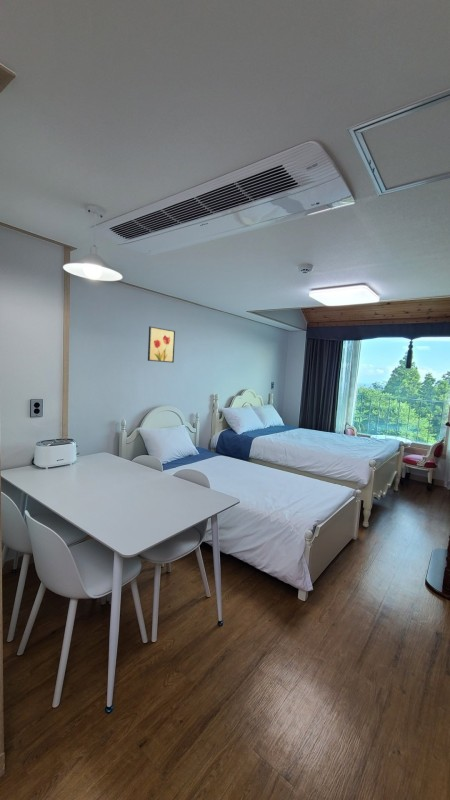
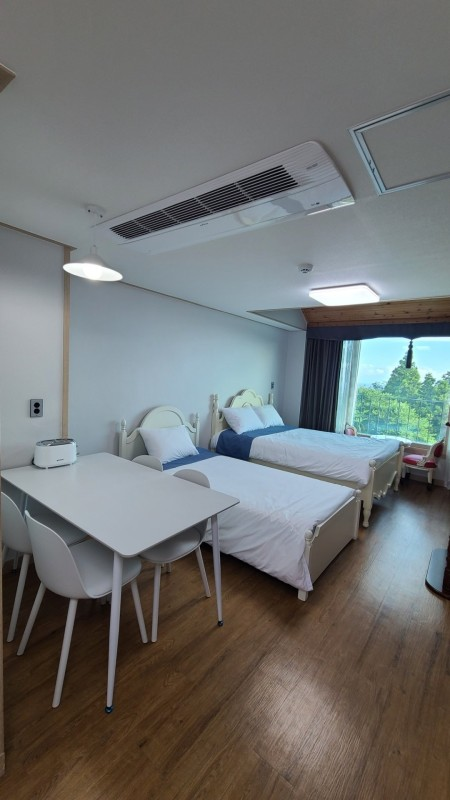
- wall art (161, 345)
